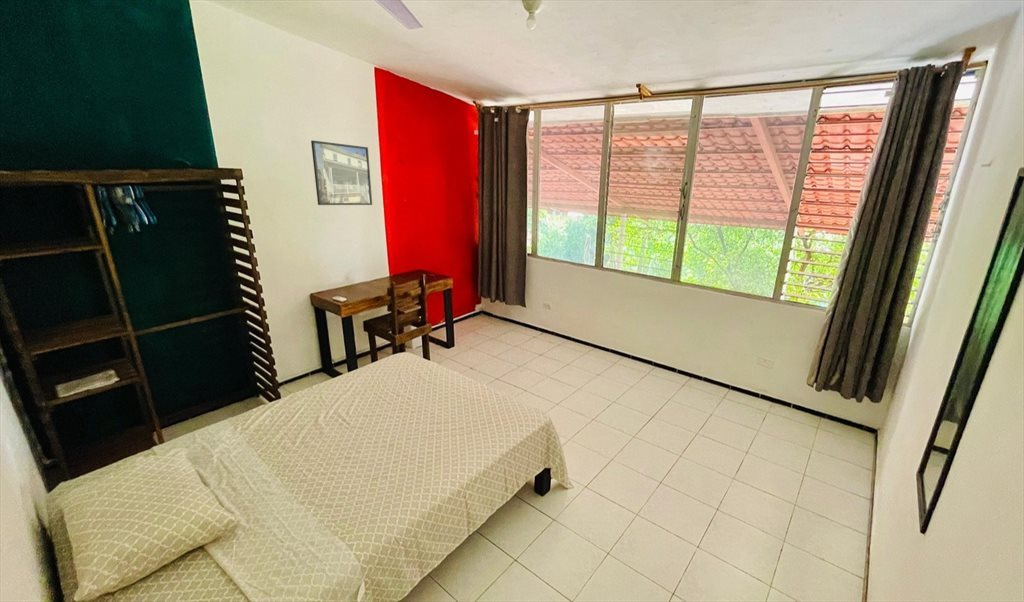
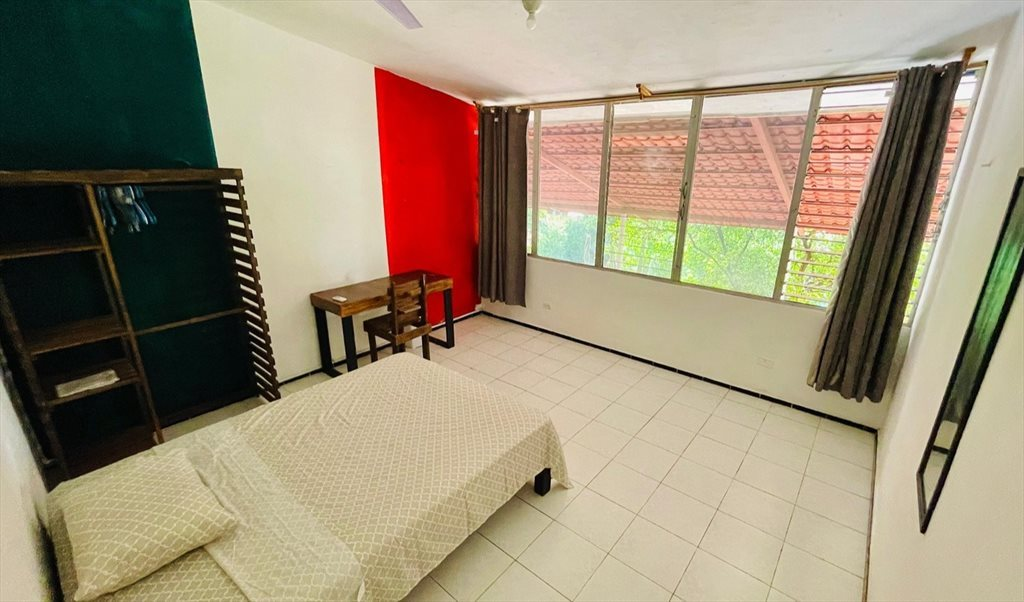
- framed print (343, 175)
